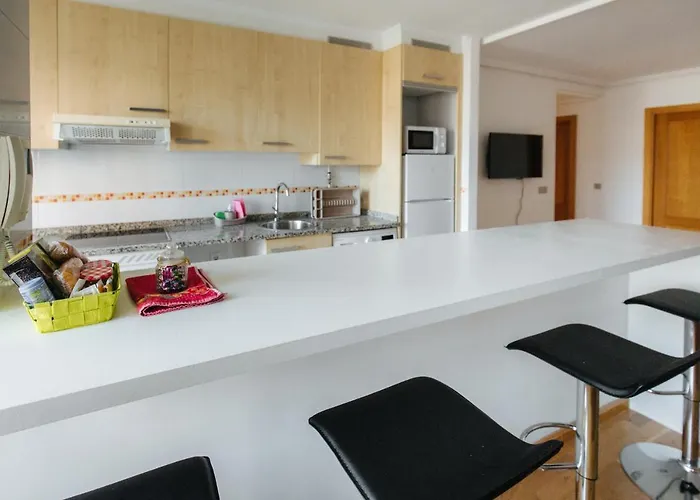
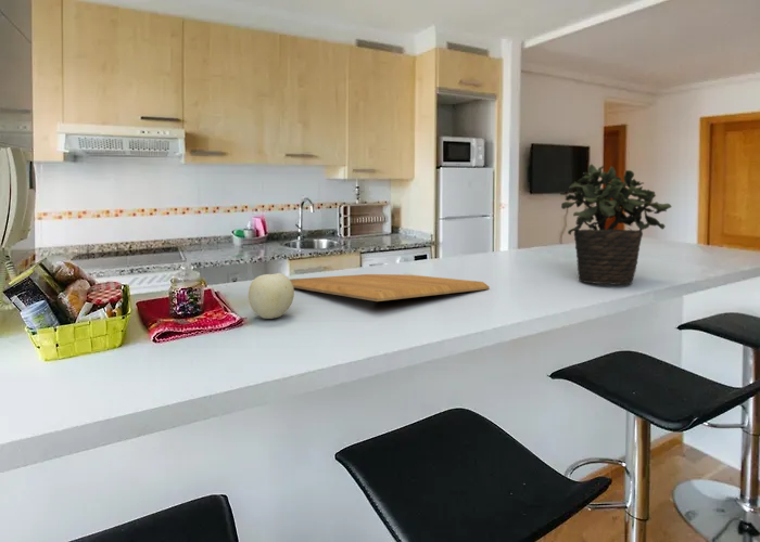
+ chopping board (384, 283)
+ potted plant (603, 222)
+ fruit (271, 295)
